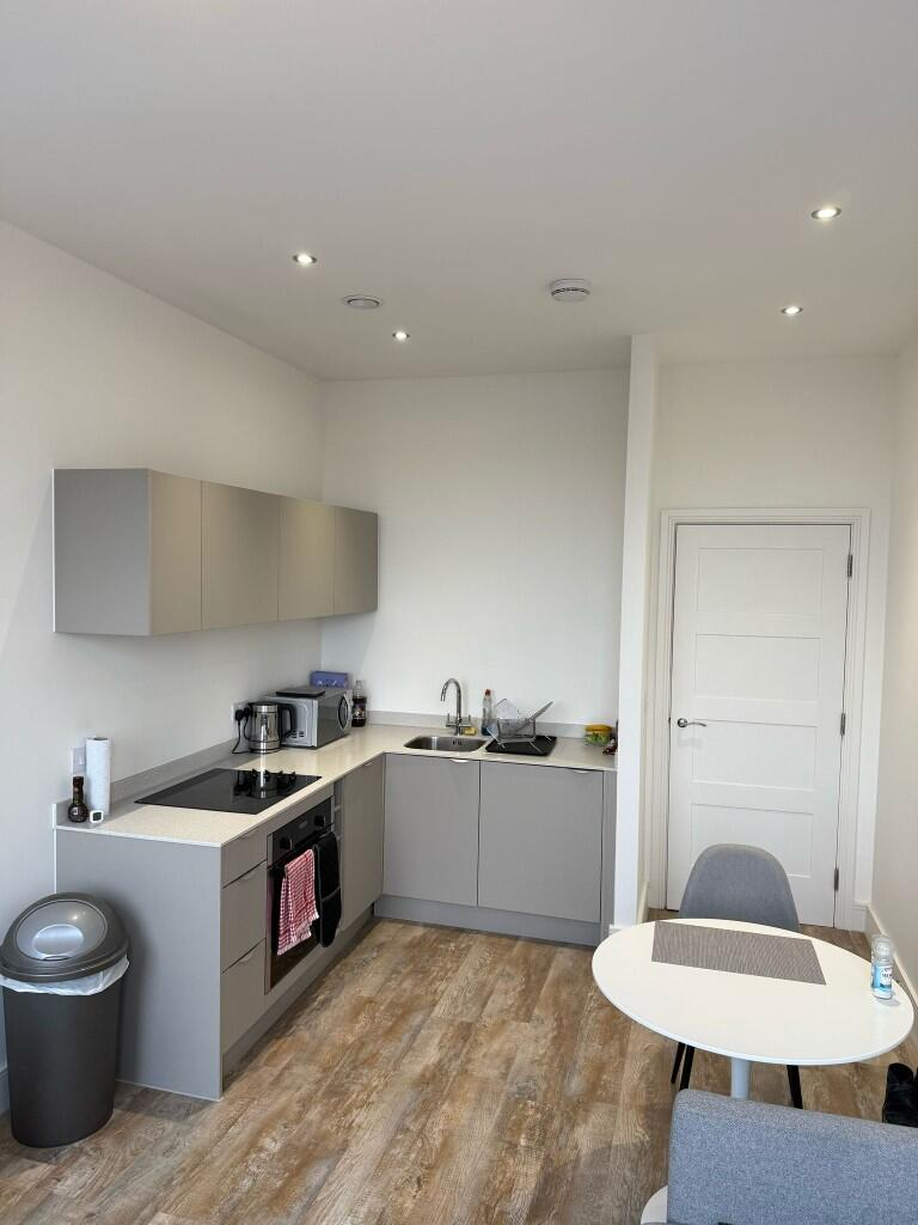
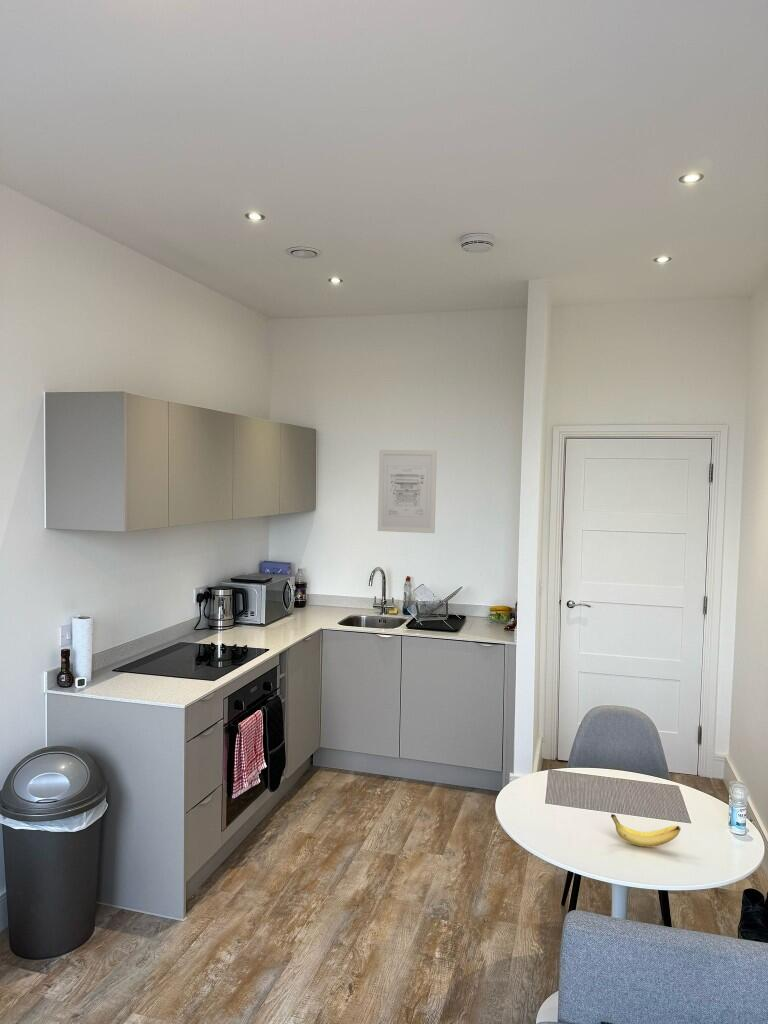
+ wall art (406, 491)
+ banana (645, 832)
